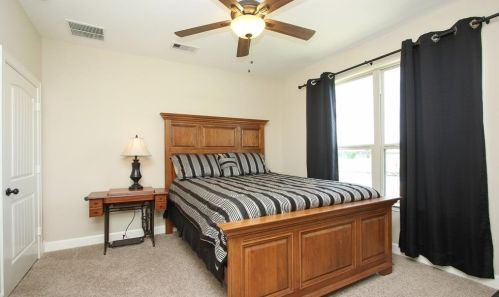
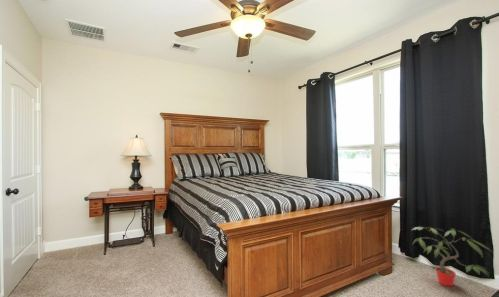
+ potted plant (447, 257)
